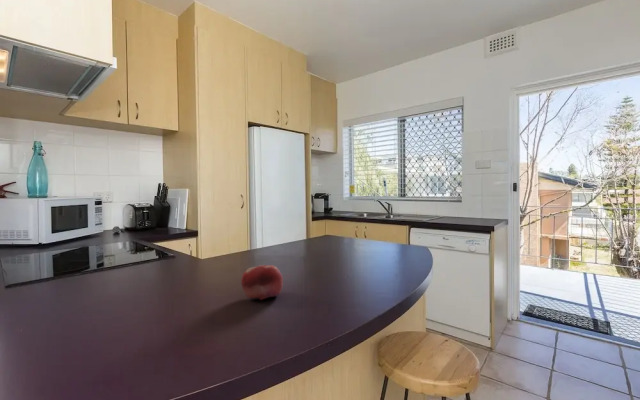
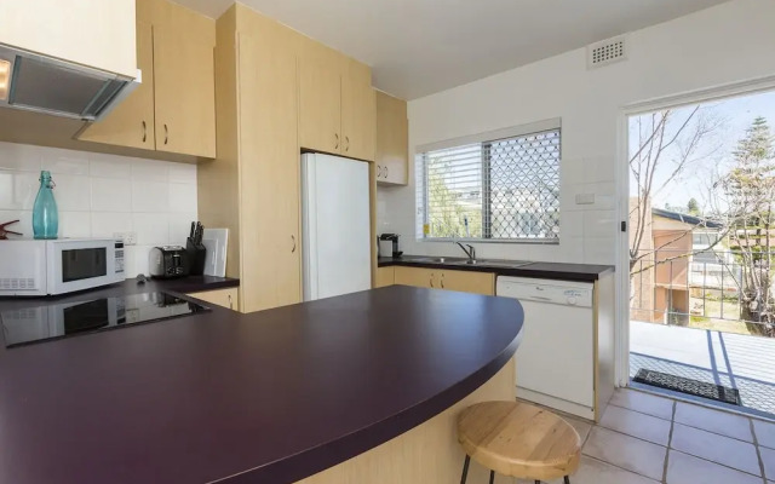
- fruit (262, 280)
